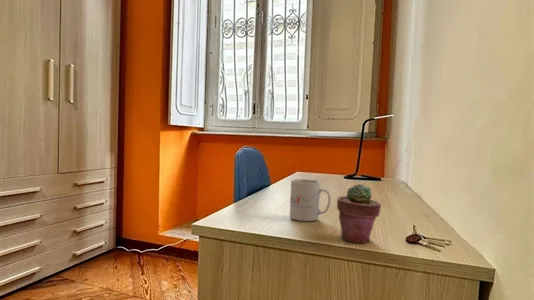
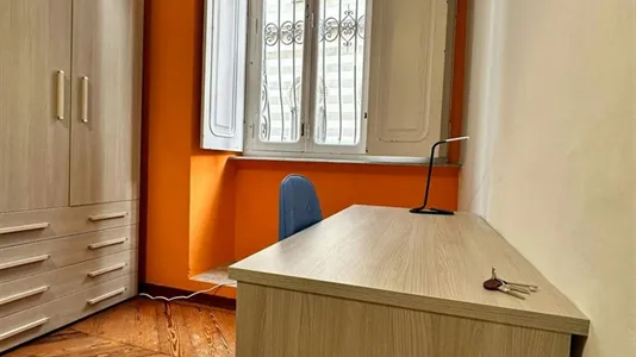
- potted succulent (357, 211)
- mug (310, 200)
